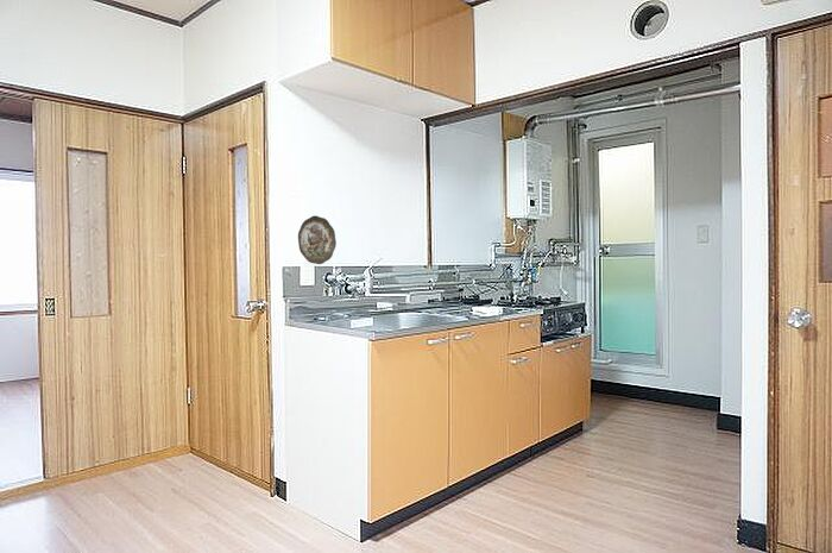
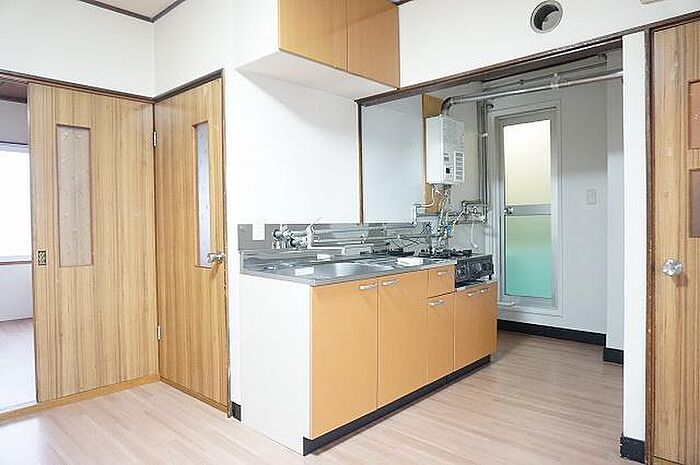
- decorative plate (316, 240)
